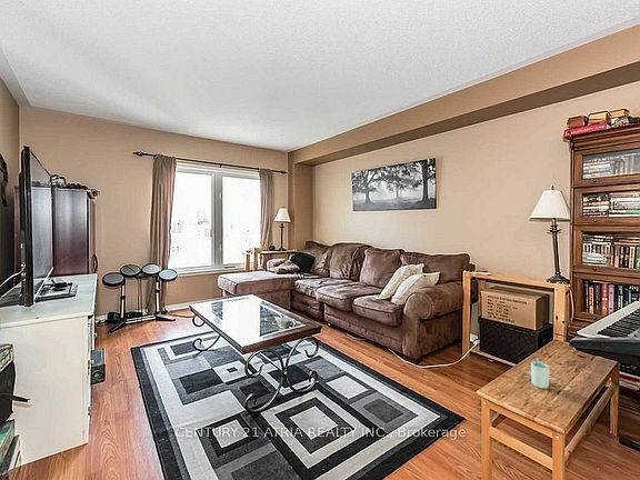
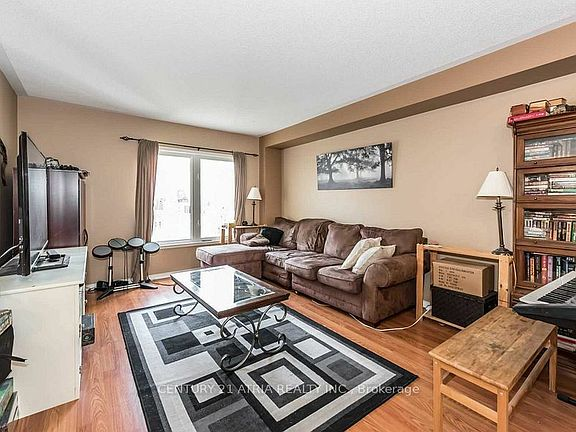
- cup (540, 372)
